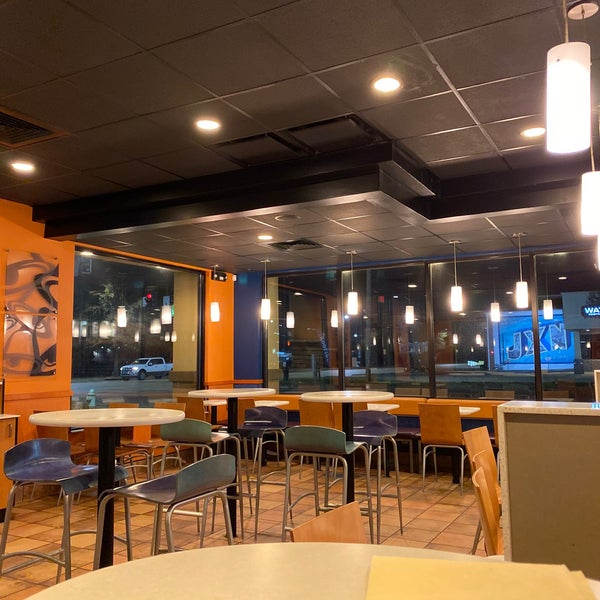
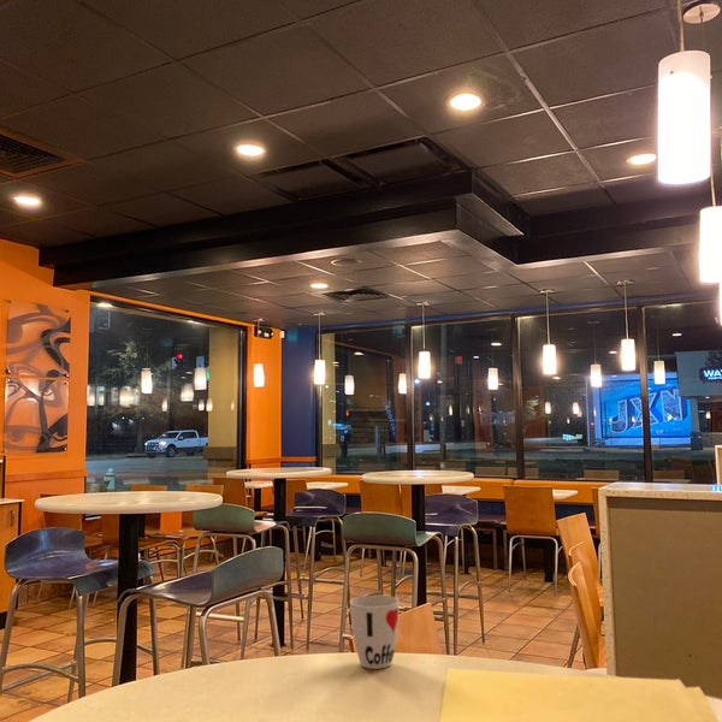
+ cup (374, 632)
